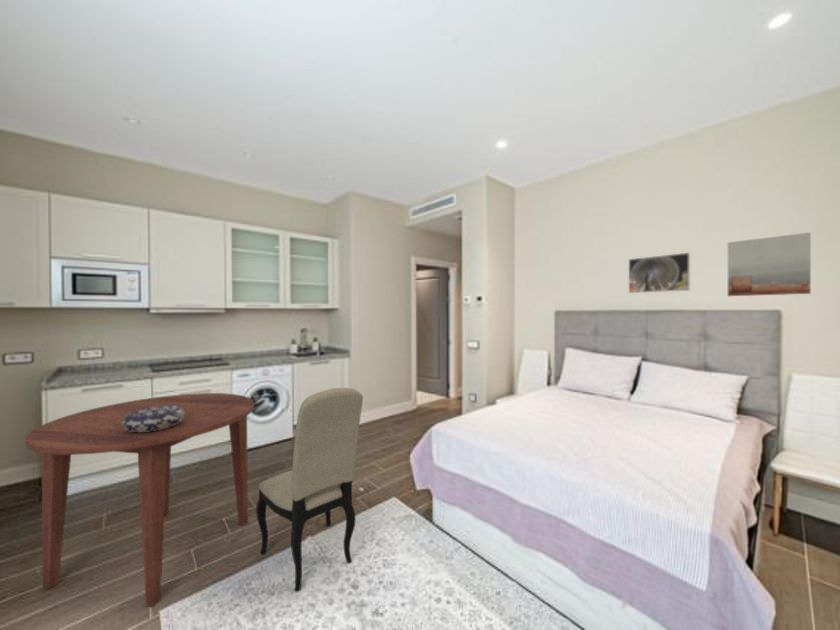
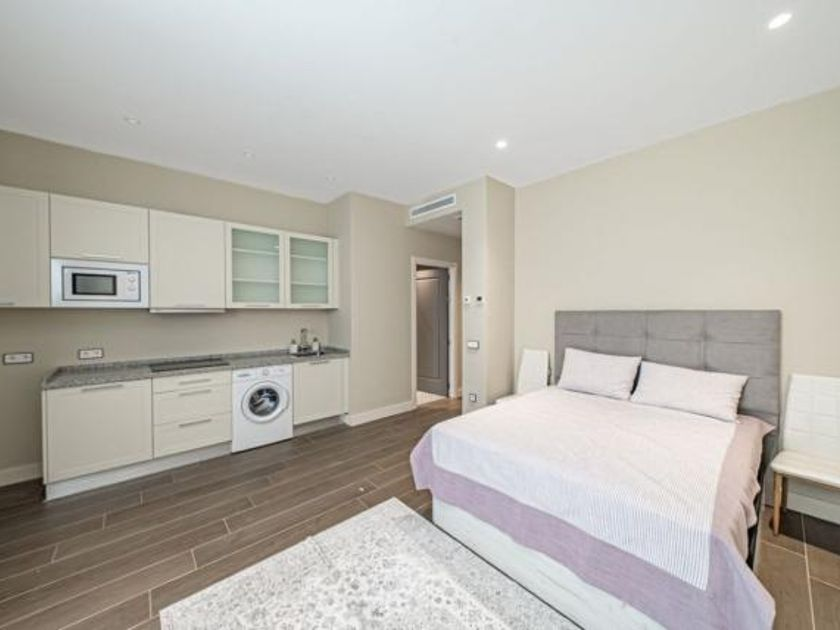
- dining chair (310, 468)
- dining table (158, 482)
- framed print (657, 274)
- decorative bowl (154, 418)
- wall art (766, 266)
